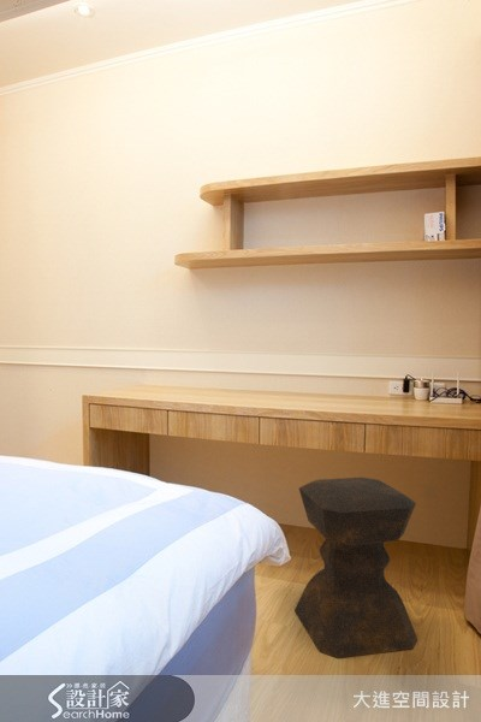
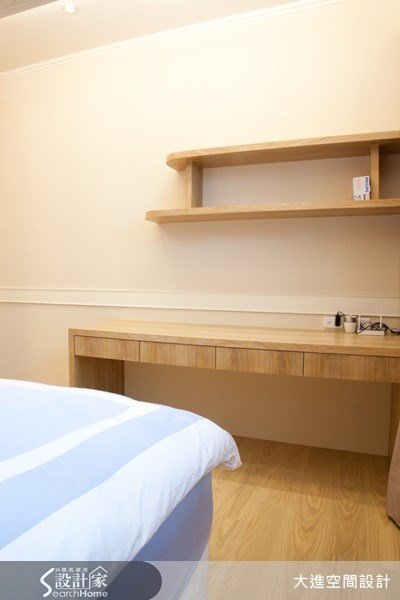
- stool (354, 556)
